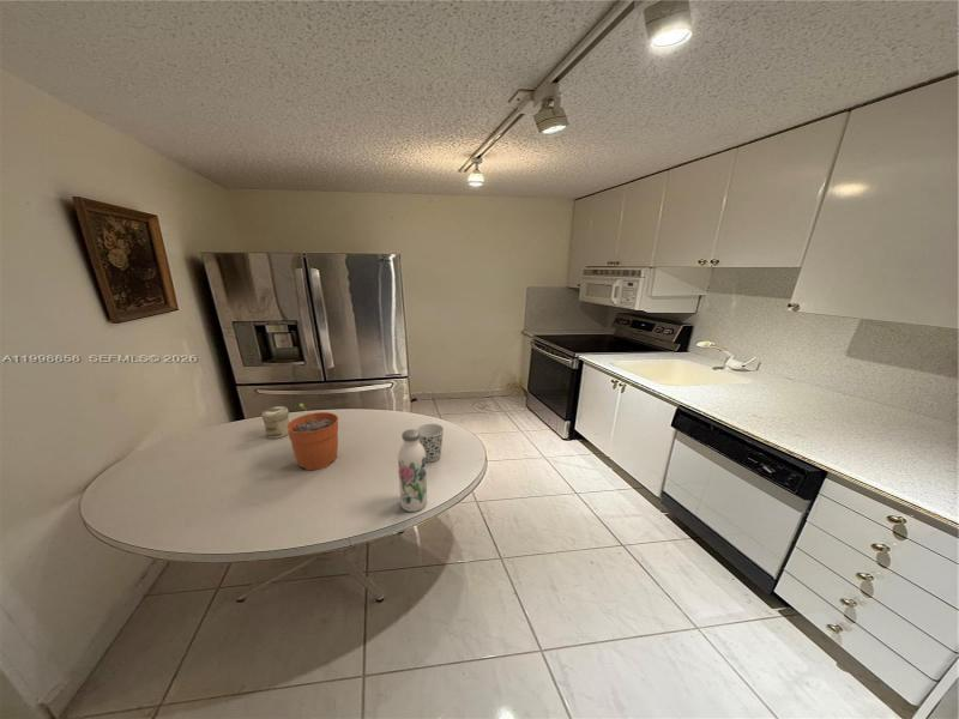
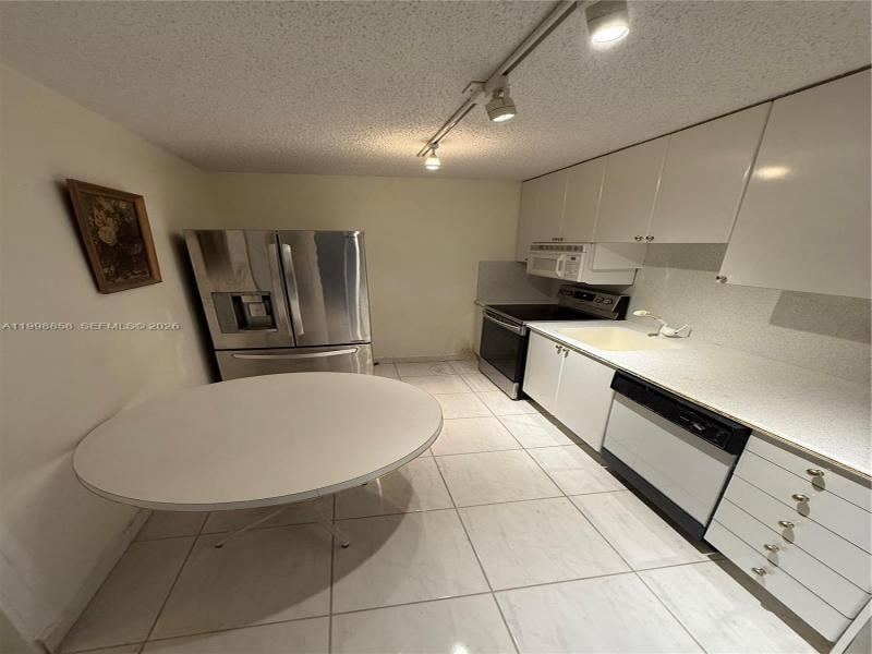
- water bottle (412, 469)
- plant pot (314, 431)
- jar (276, 422)
- cup (430, 443)
